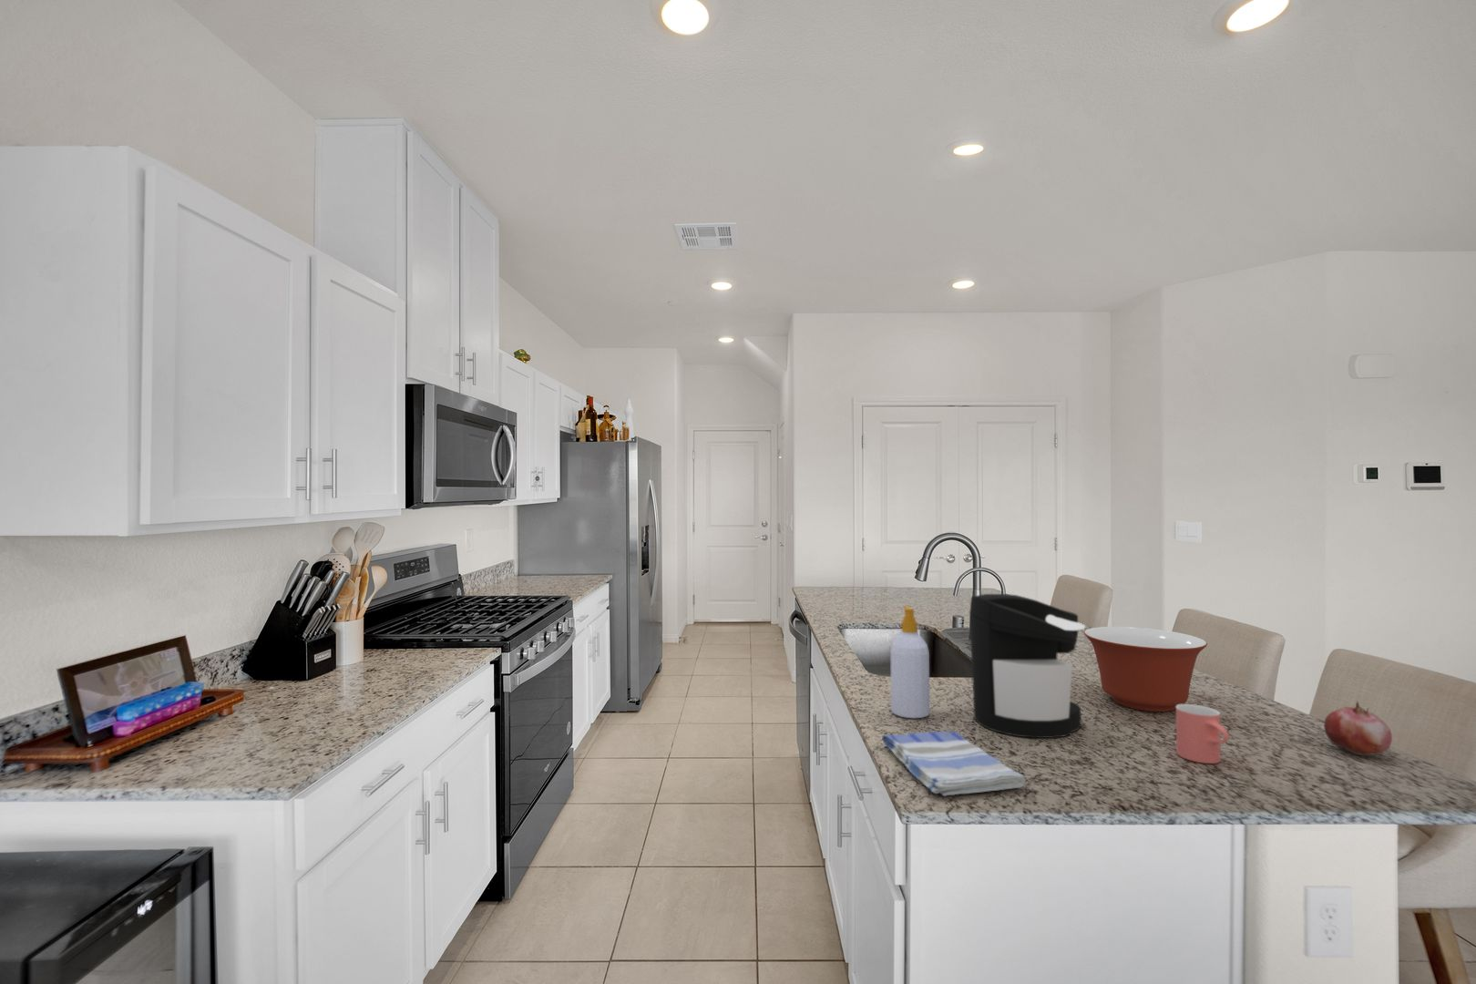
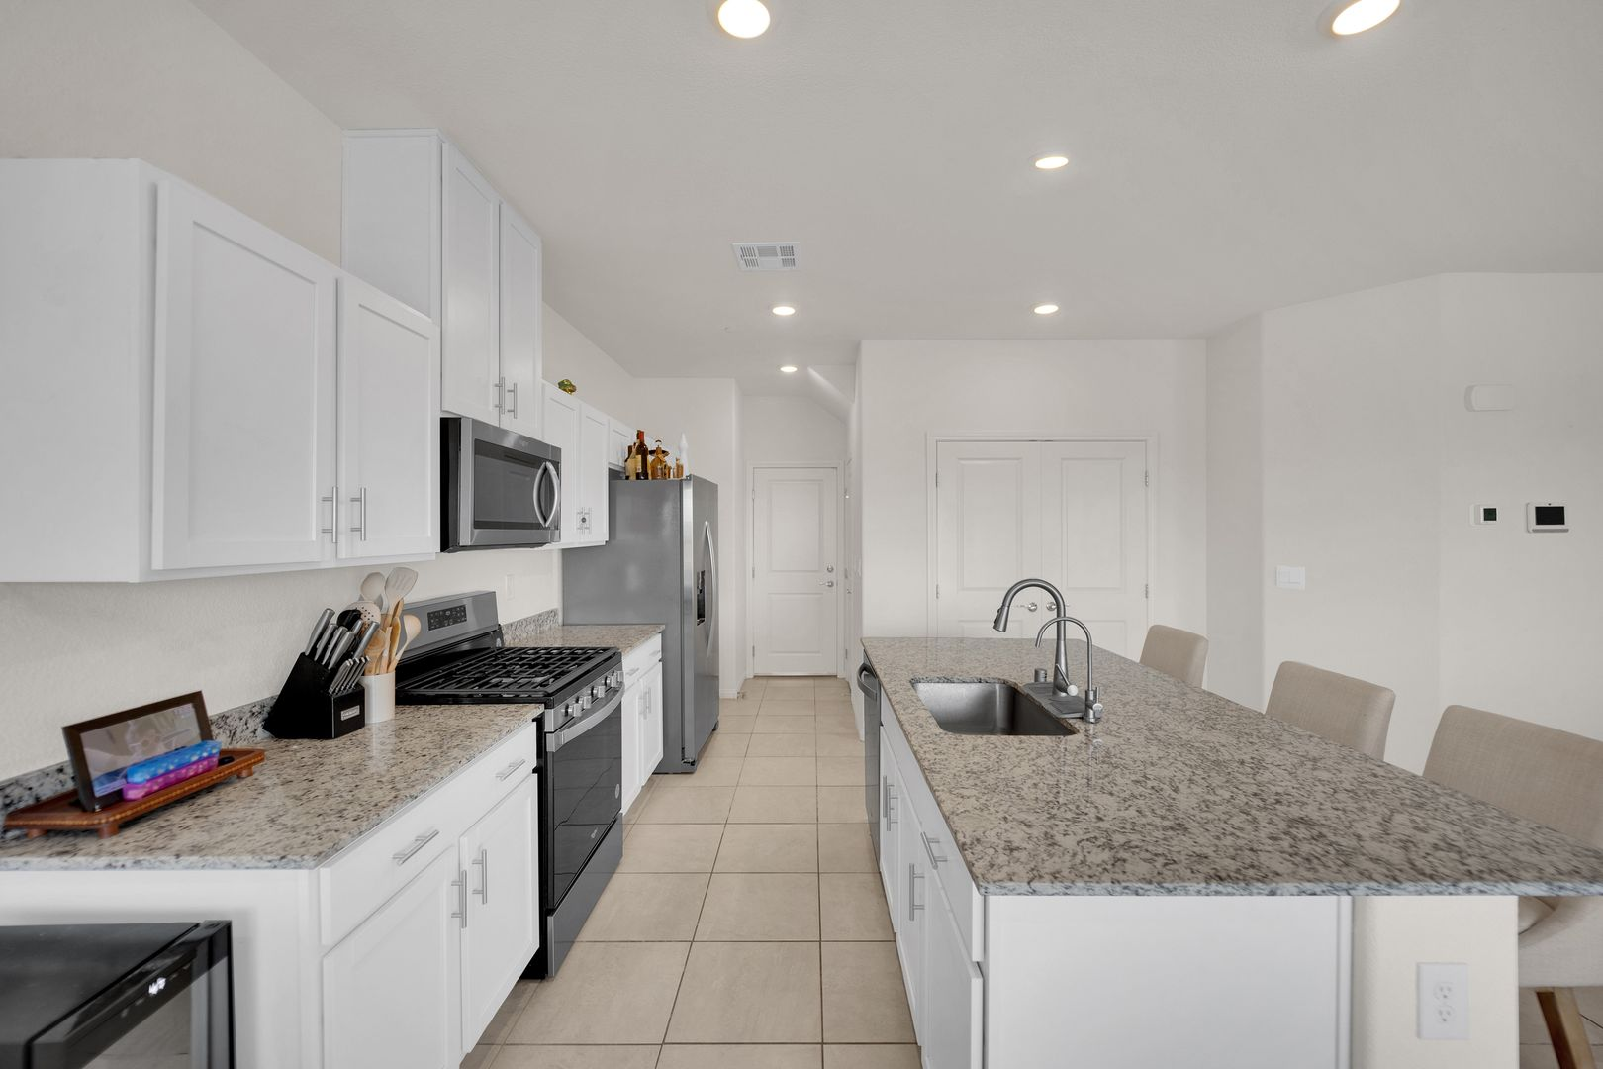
- fruit (1355, 725)
- dish towel (948, 758)
- soap bottle (908, 660)
- mixing bowl (1142, 670)
- coffee maker (1029, 657)
- cup (1205, 736)
